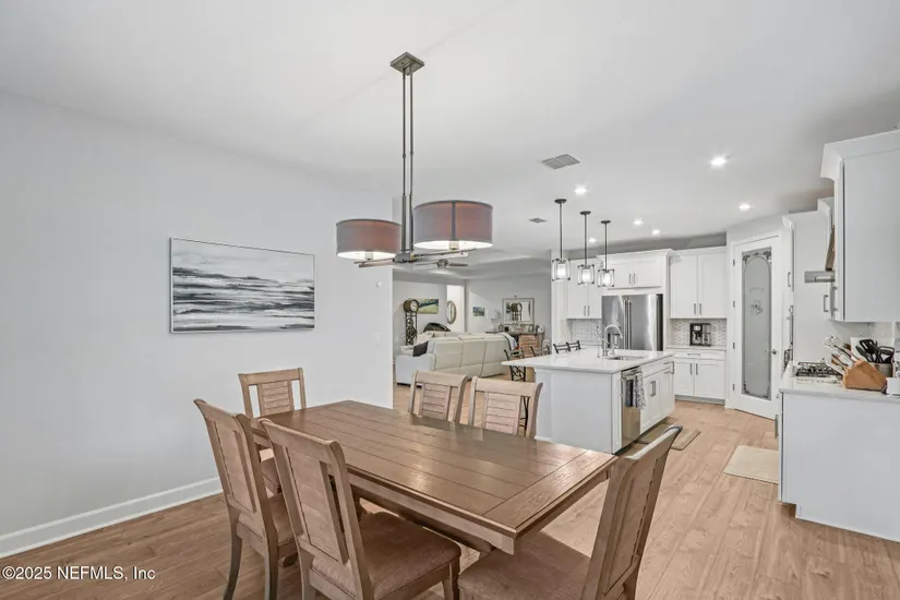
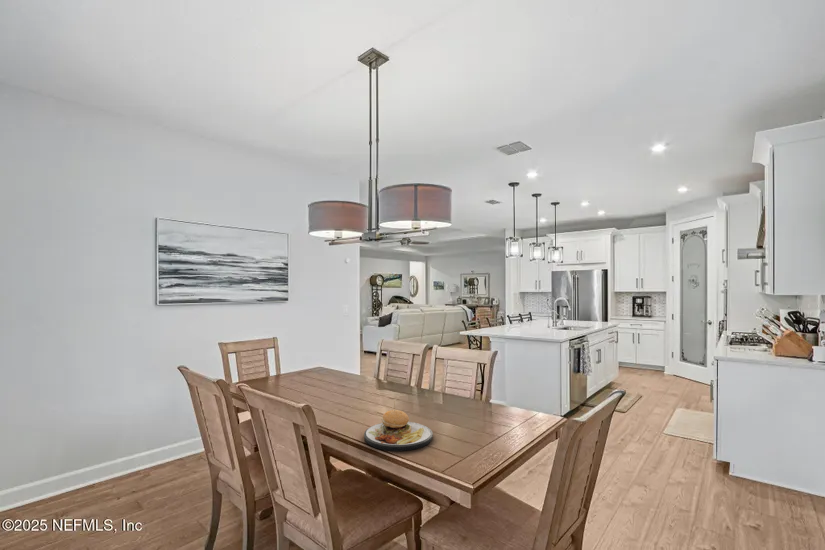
+ plate (398, 420)
